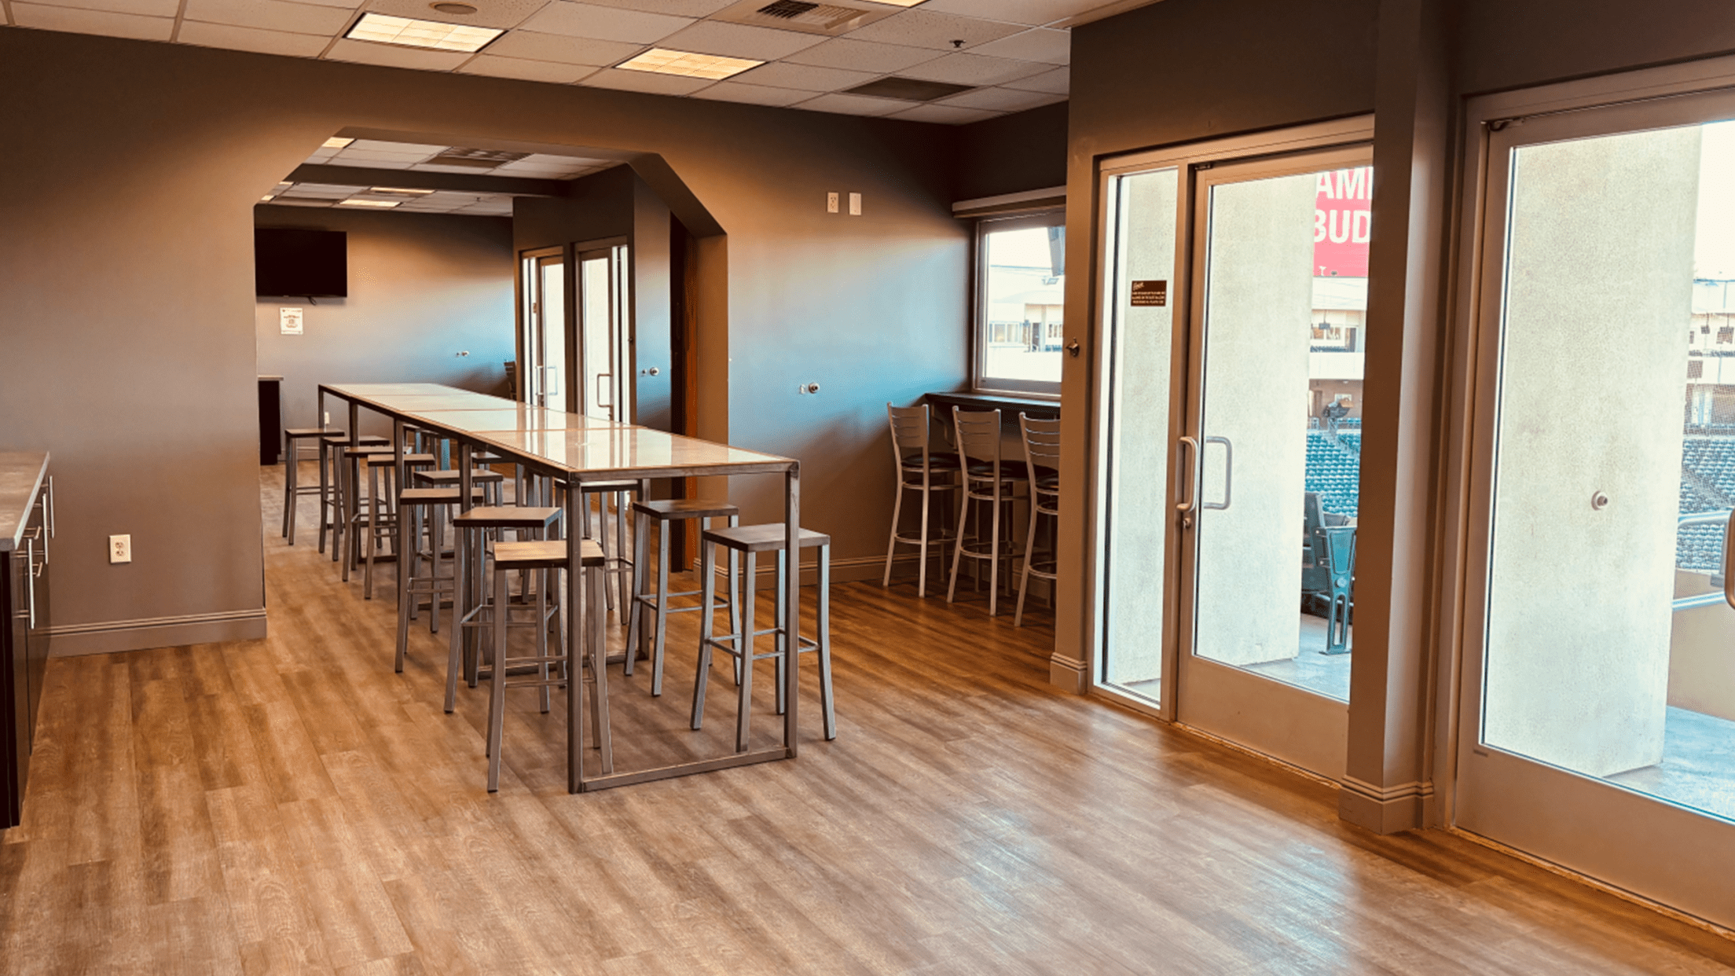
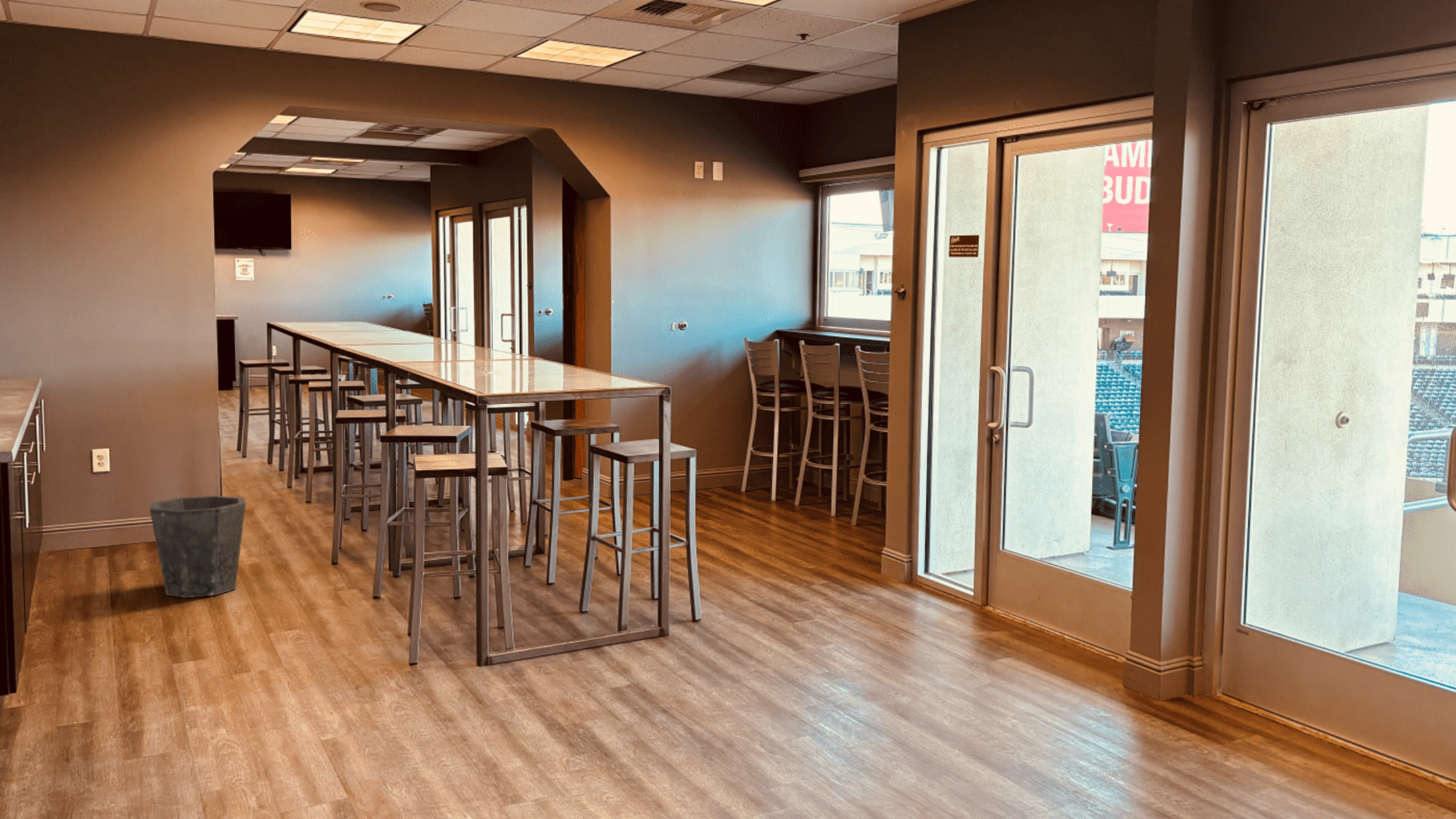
+ waste bin (200, 546)
